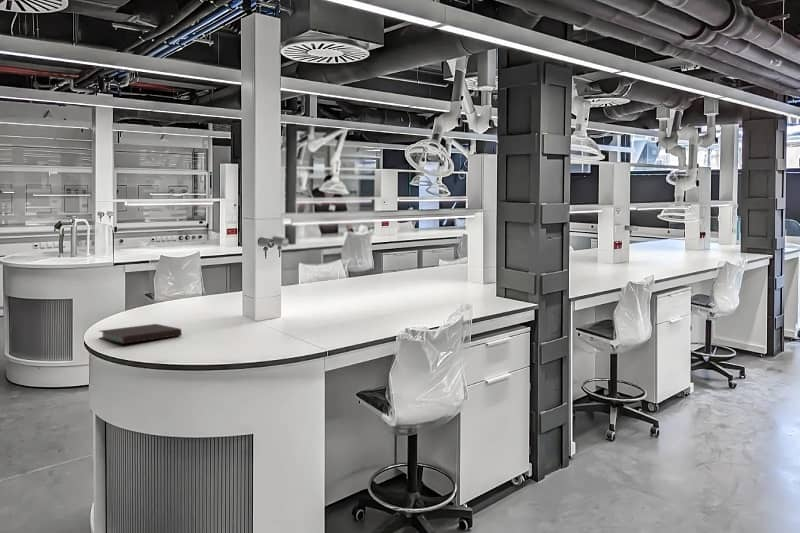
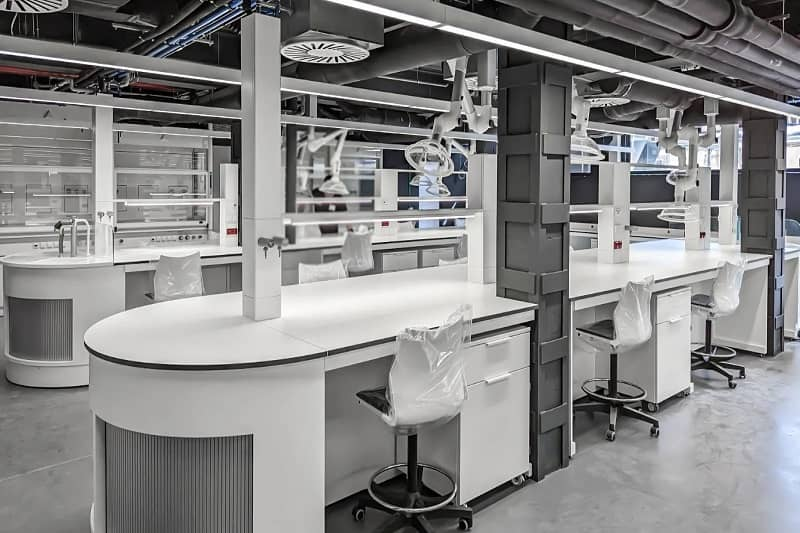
- notebook (140, 333)
